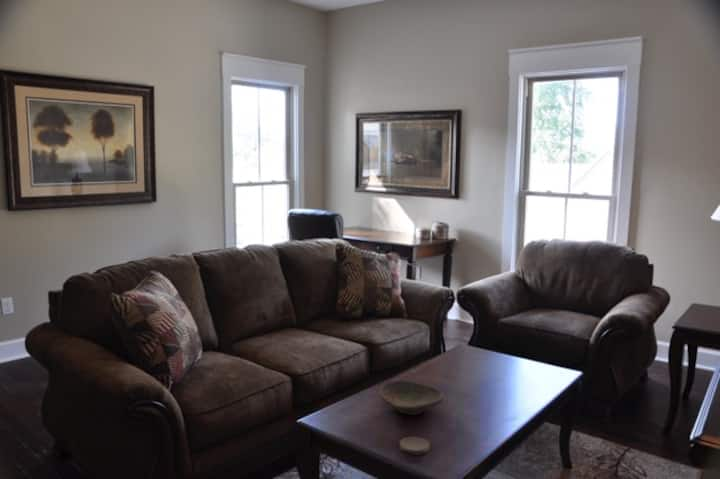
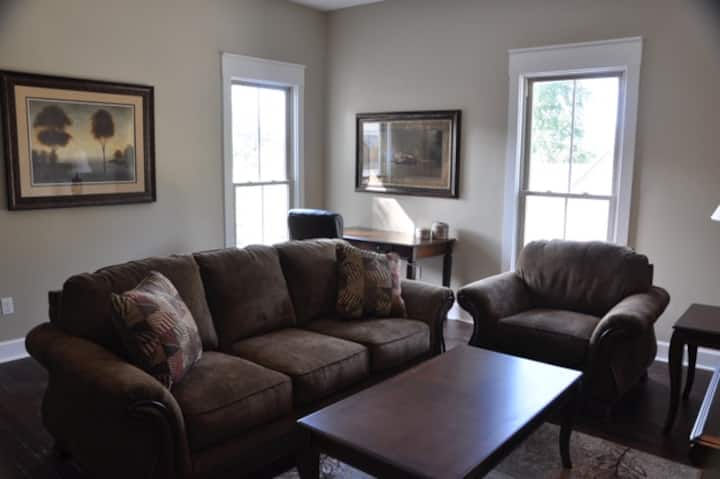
- coaster (414, 445)
- decorative bowl (411, 399)
